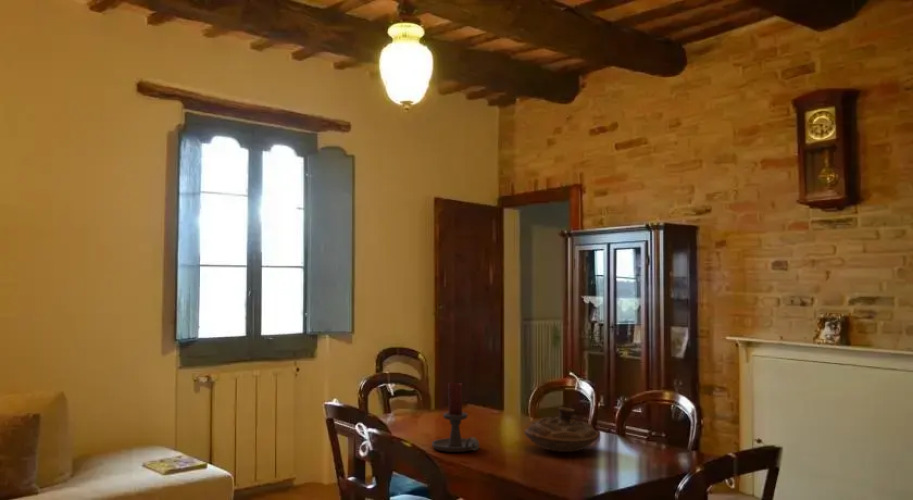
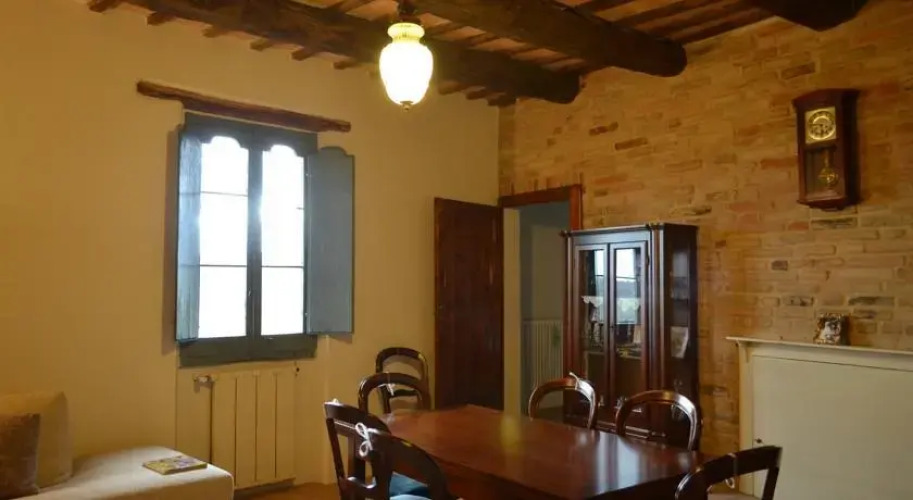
- candle holder (459, 415)
- decorative bowl (561, 428)
